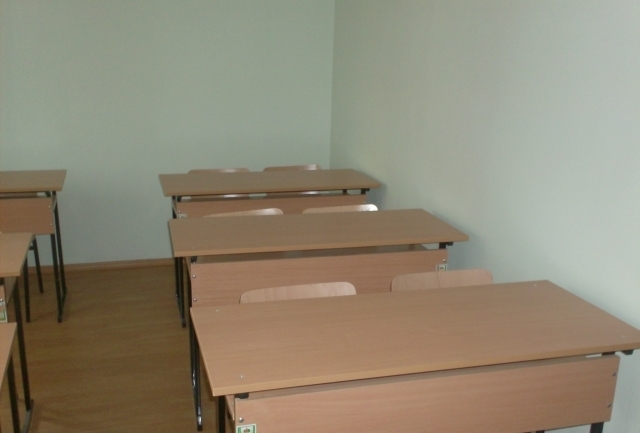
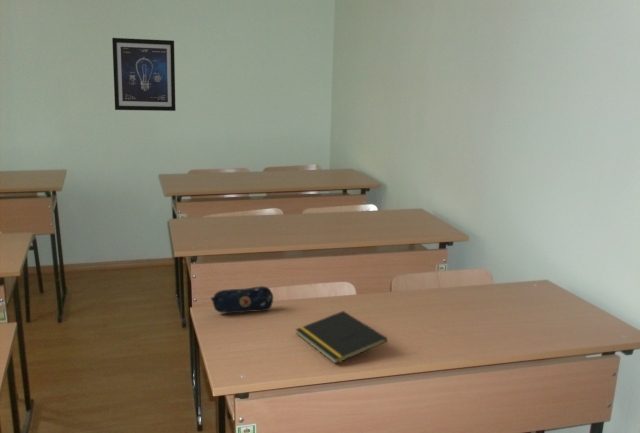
+ pencil case (243, 300)
+ notepad (339, 335)
+ wall art (144, 75)
